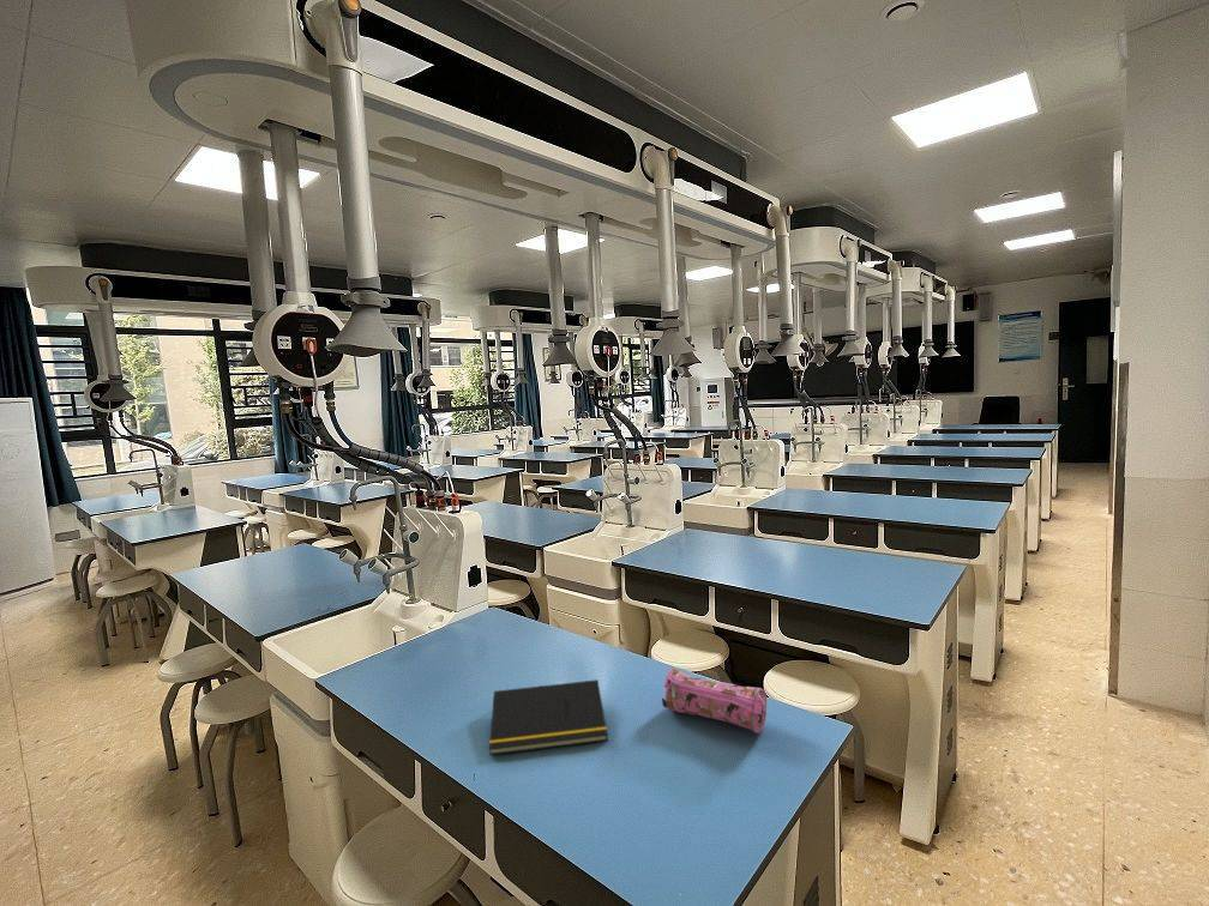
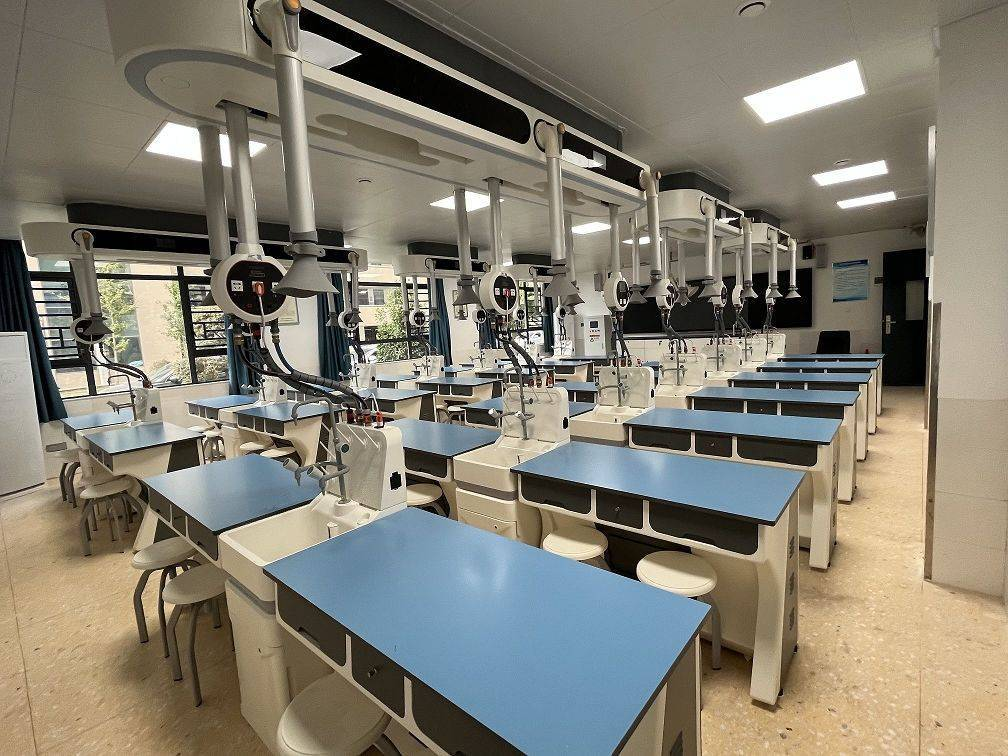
- notepad (547, 714)
- pencil case (714, 699)
